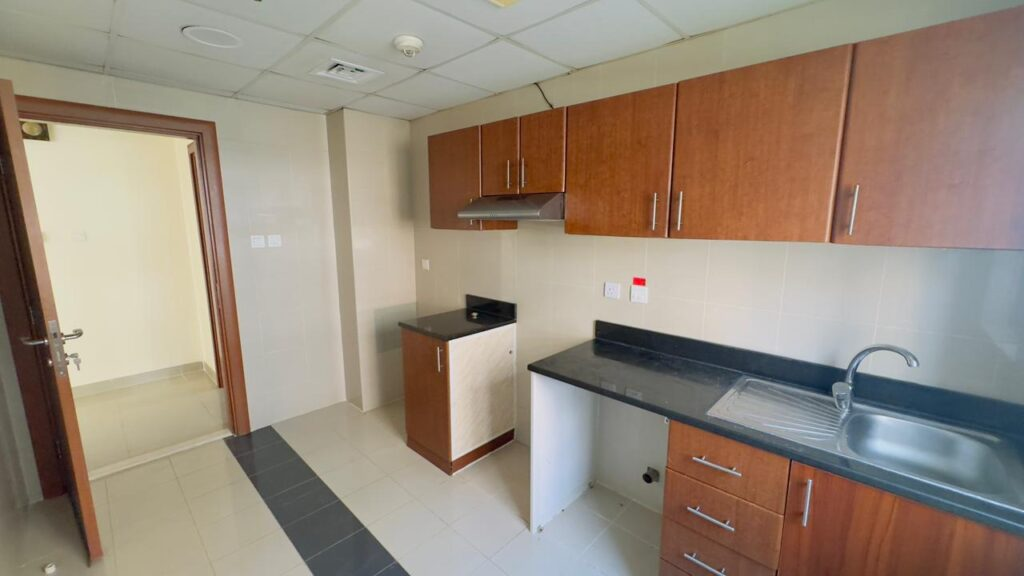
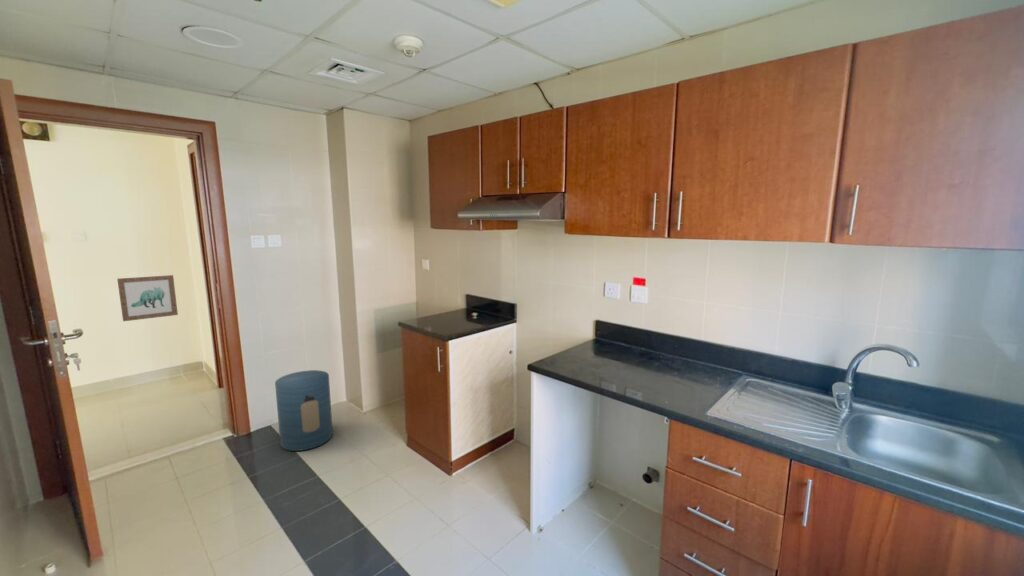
+ wall art (148, 297)
+ trash bin (304, 408)
